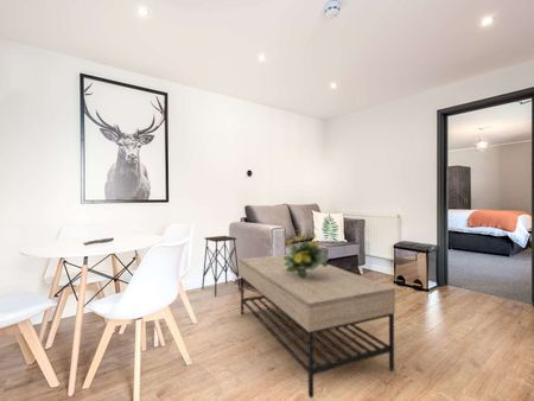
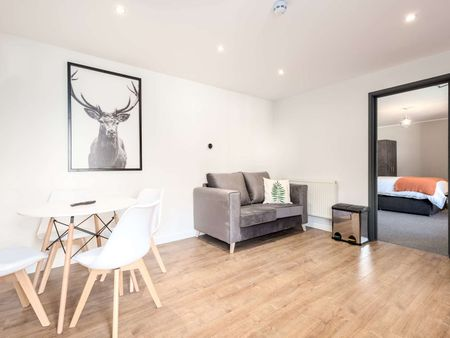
- coffee table (301, 303)
- side table (220, 263)
- flowering plant (304, 254)
